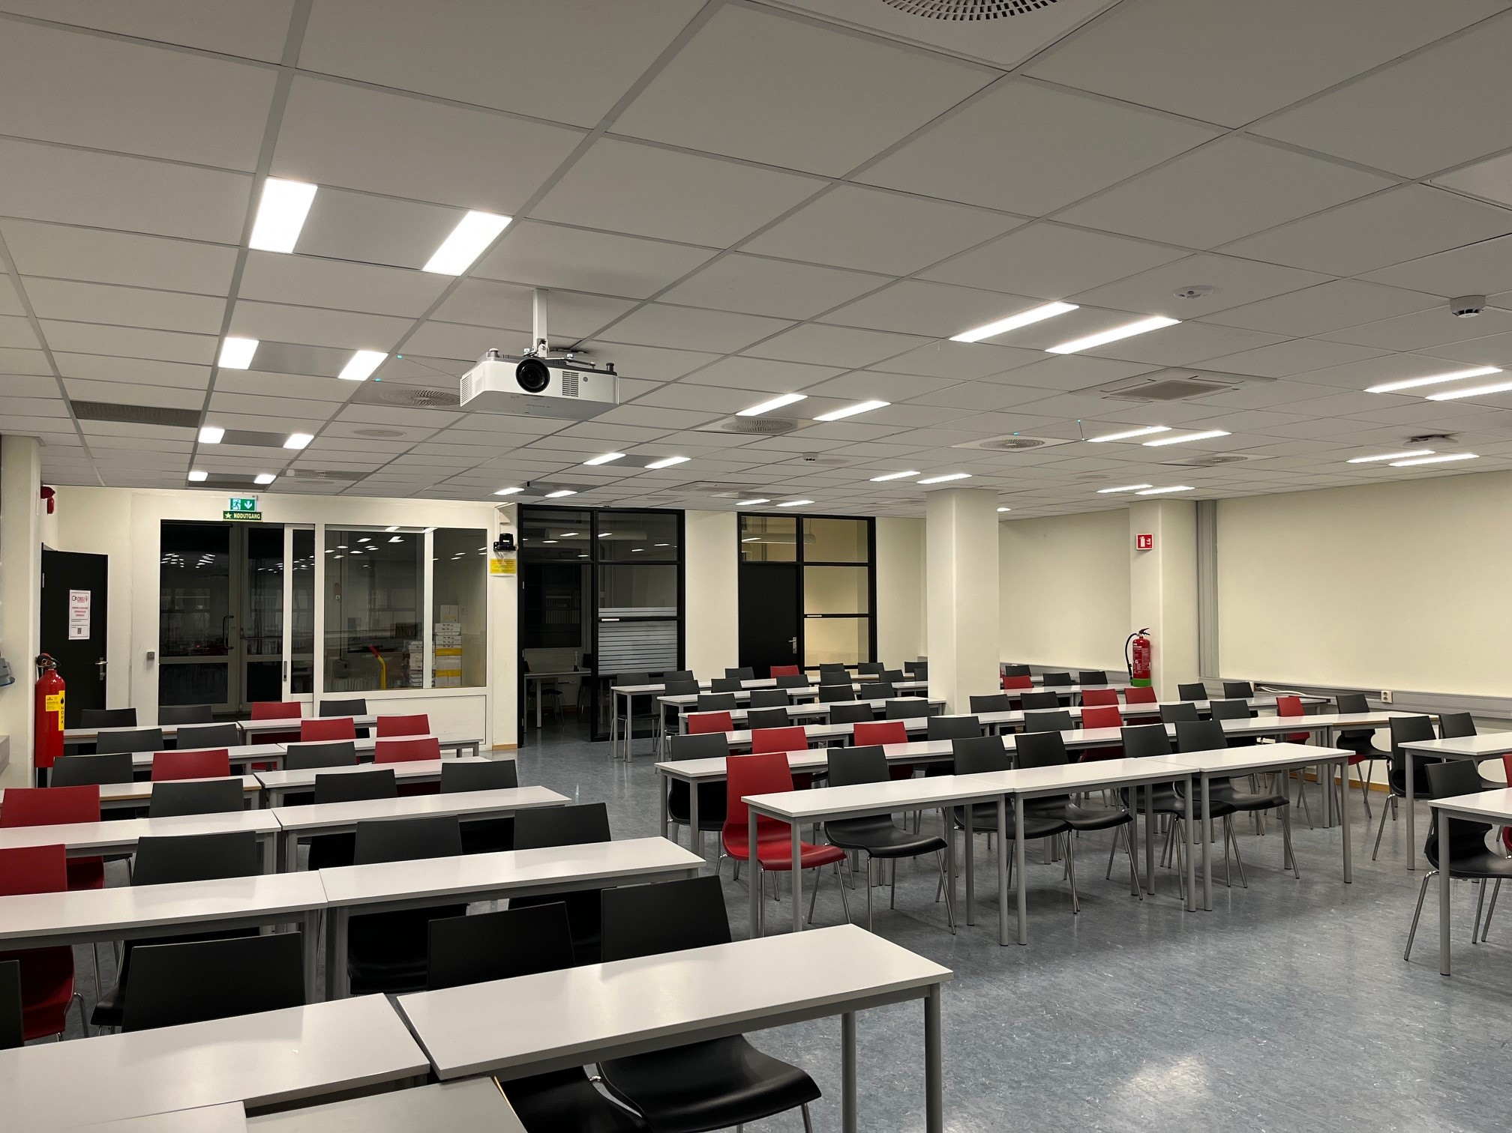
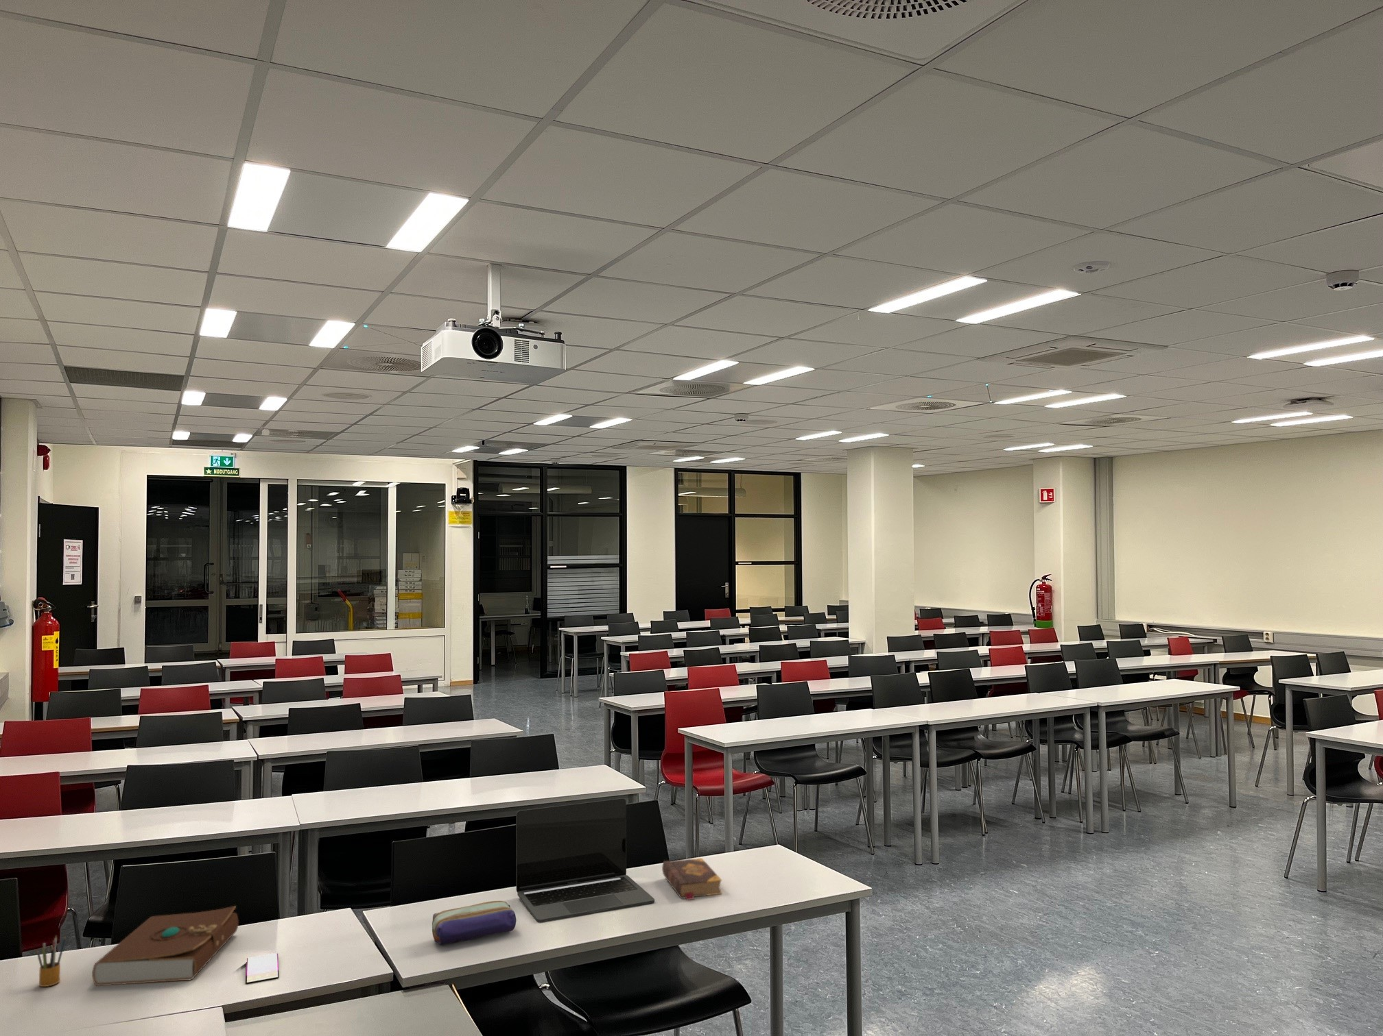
+ book (170, 942)
+ pencil case (475, 922)
+ laptop (585, 856)
+ smartphone (262, 967)
+ book (693, 879)
+ pencil box (51, 961)
